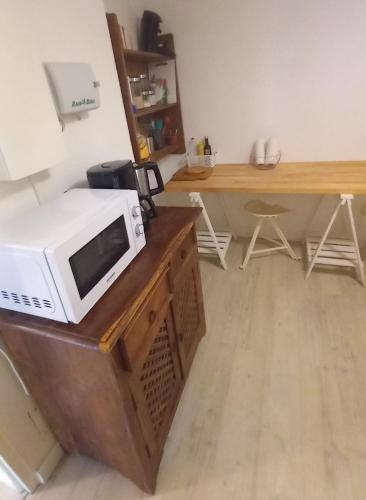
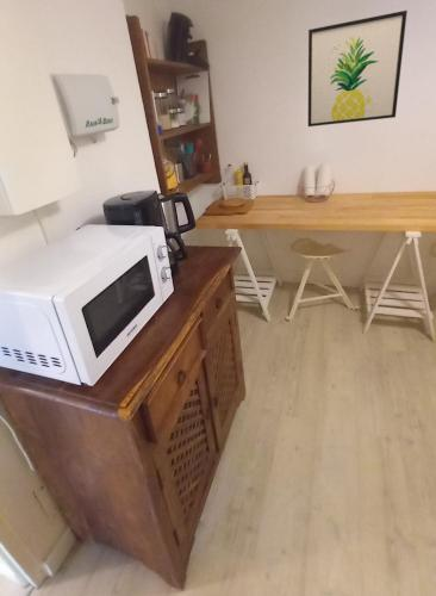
+ wall art (353, 74)
